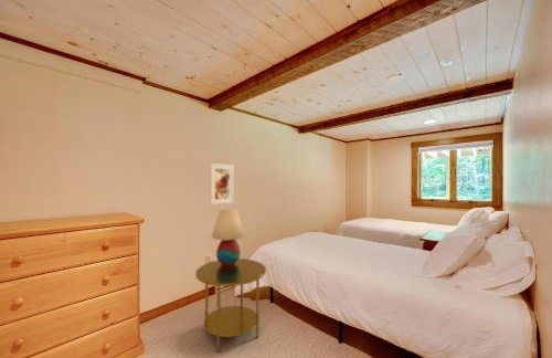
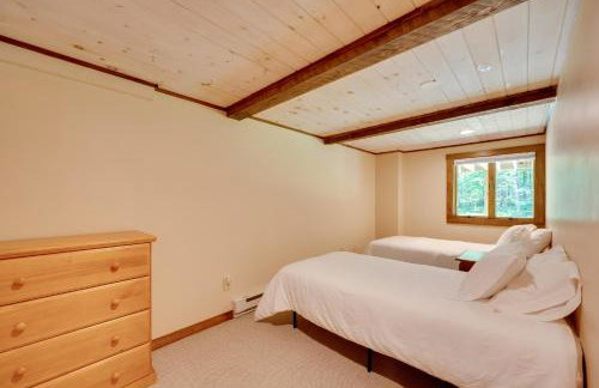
- side table (231, 306)
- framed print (222, 183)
- table lamp (227, 236)
